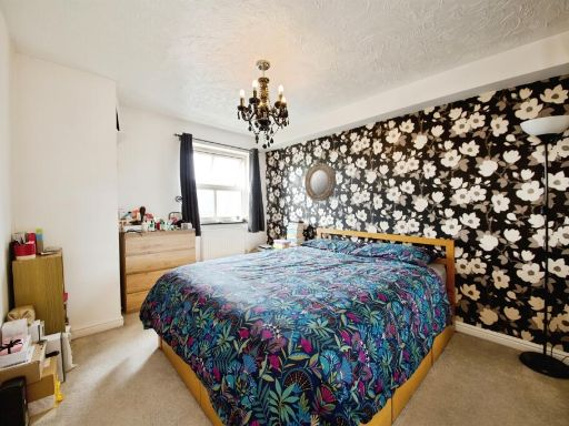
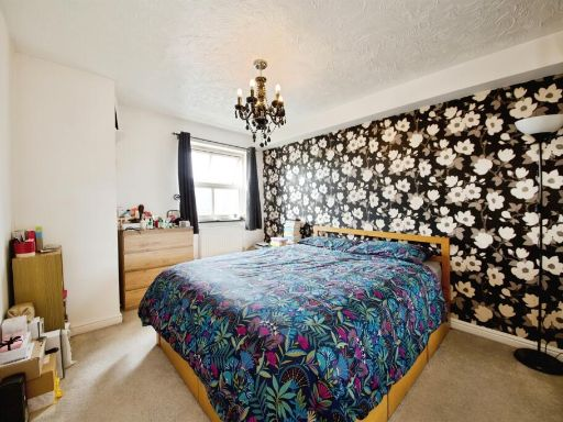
- home mirror (319, 182)
